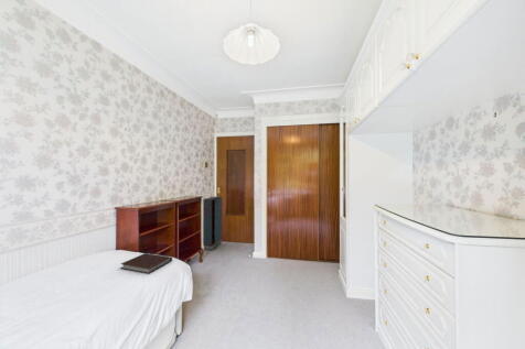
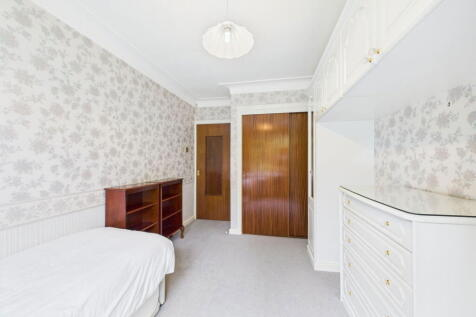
- cabinet (214, 221)
- notebook (147, 262)
